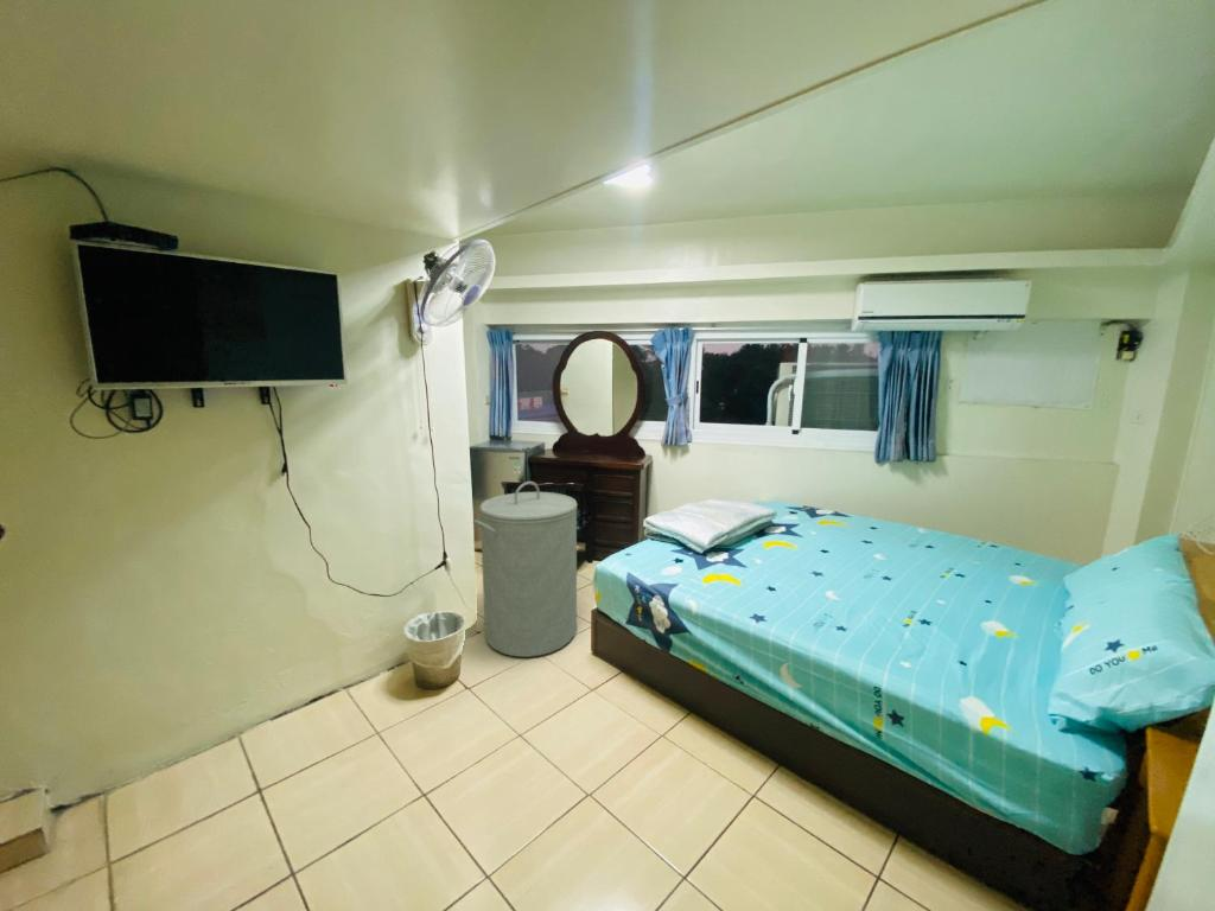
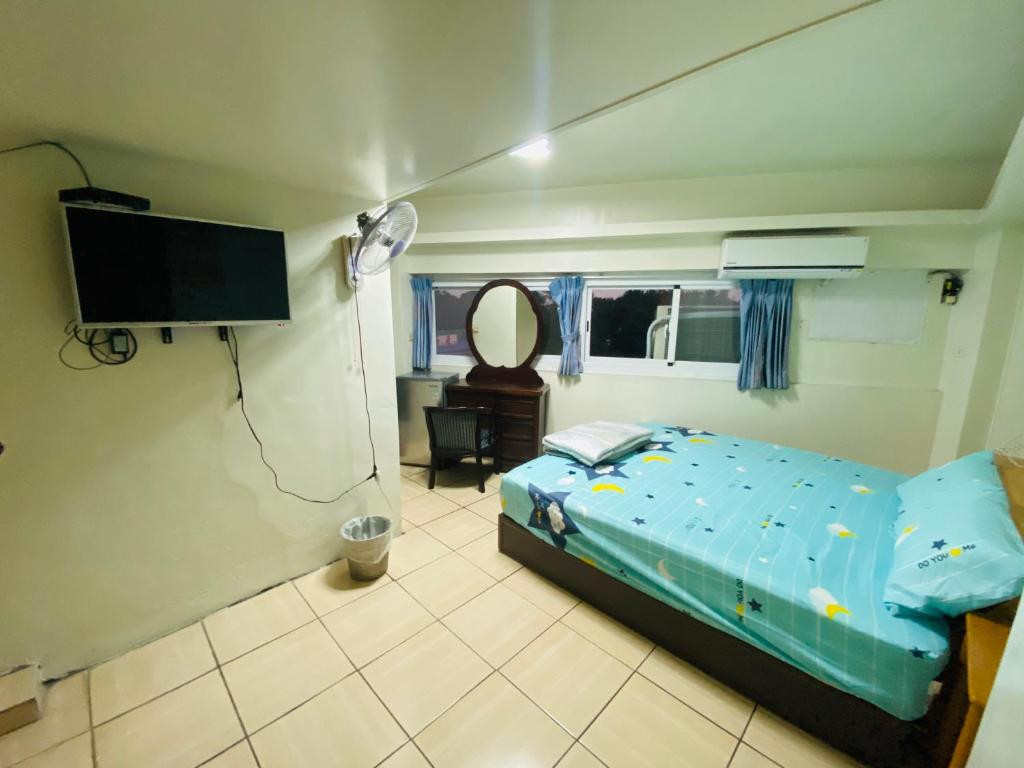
- laundry hamper (530, 558)
